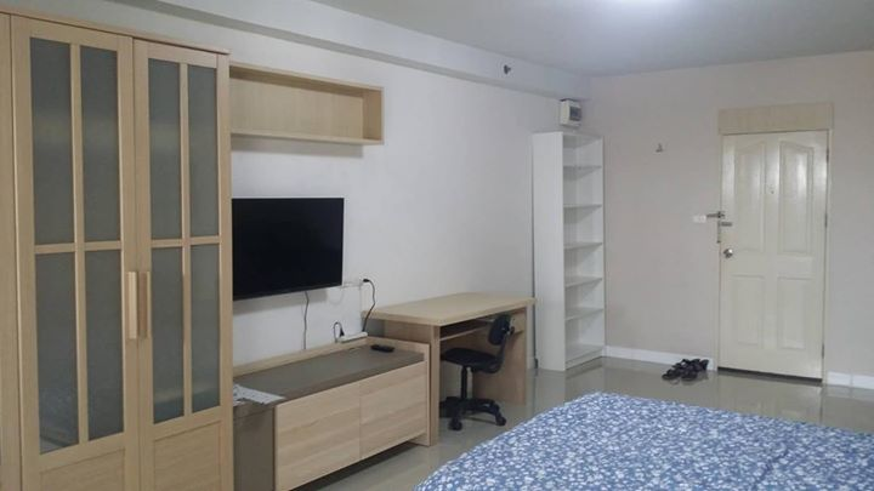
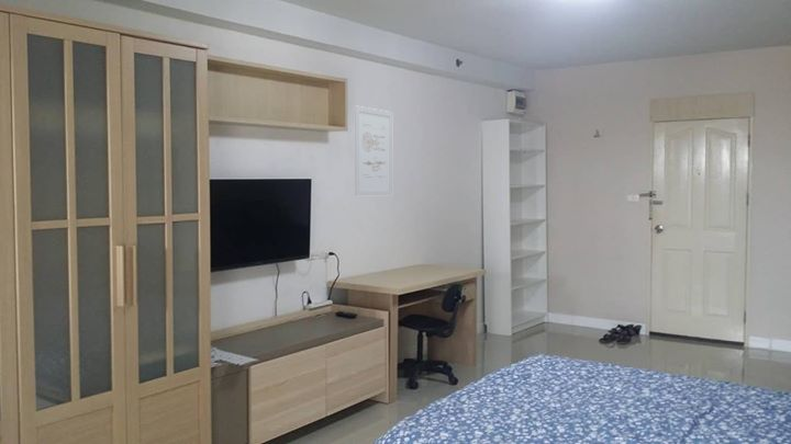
+ wall art (374, 152)
